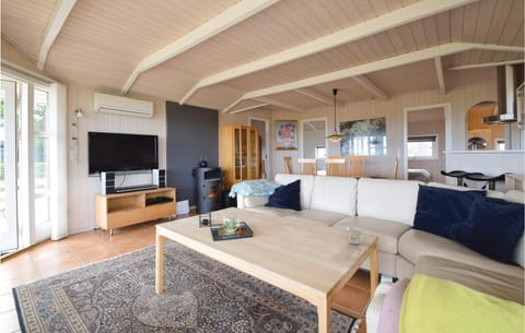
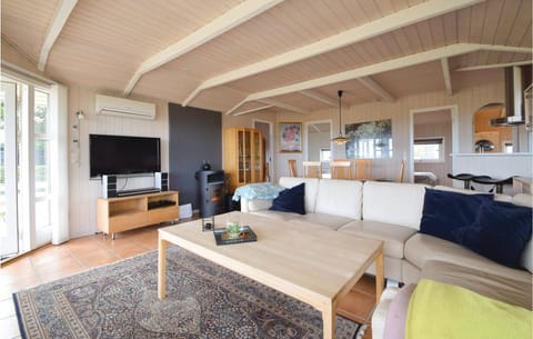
- mug (357, 236)
